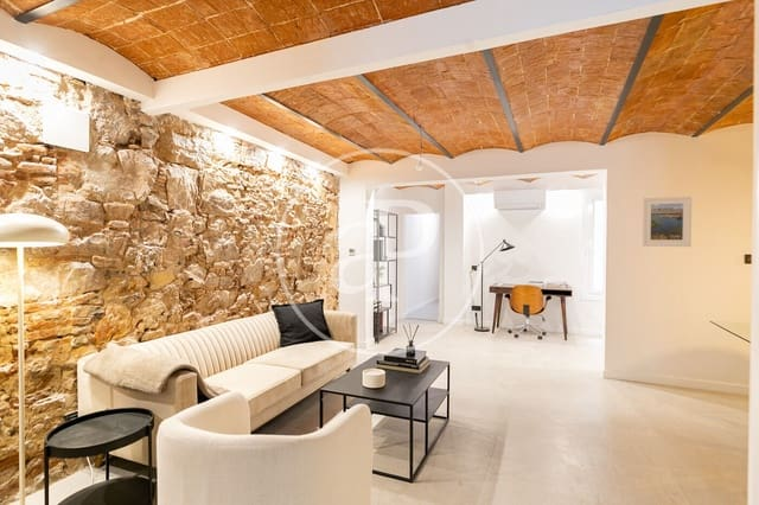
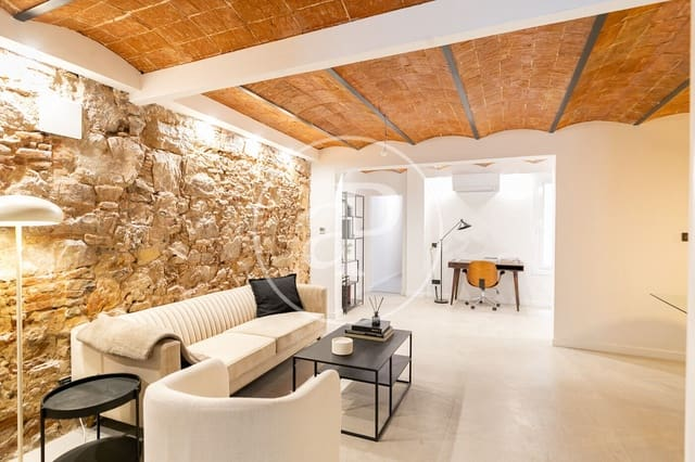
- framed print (665, 222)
